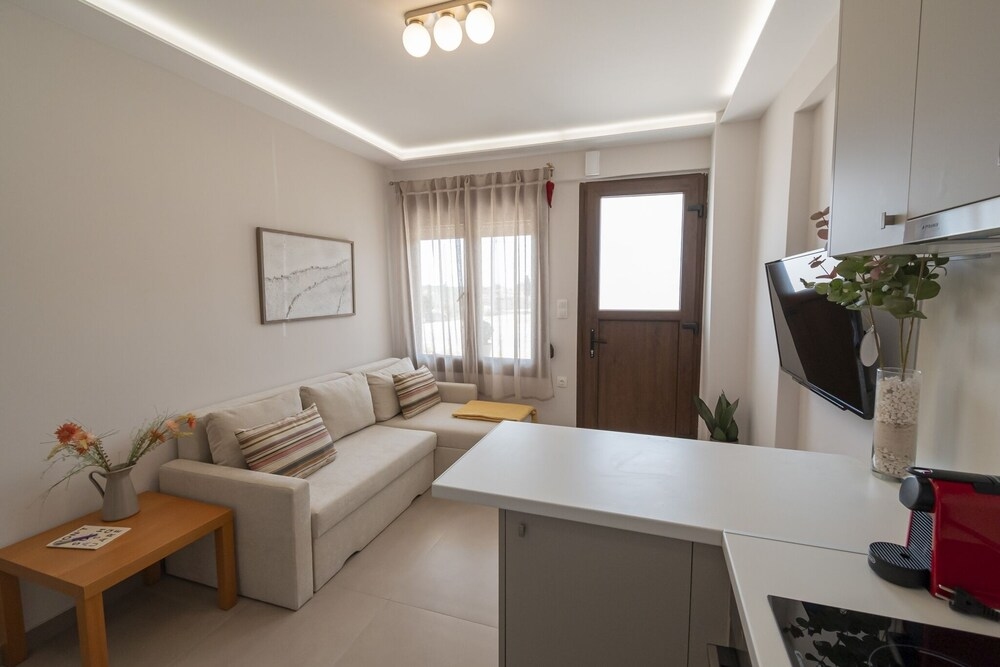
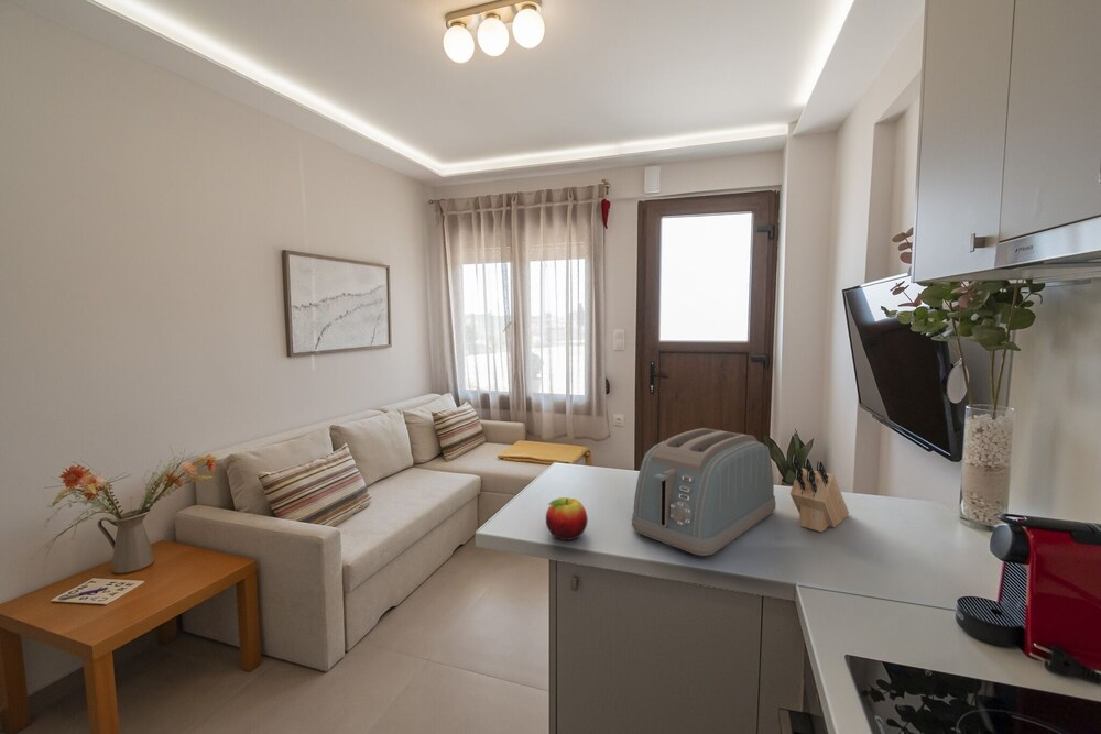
+ knife block (818, 486)
+ toaster (705, 479)
+ fruit (566, 516)
